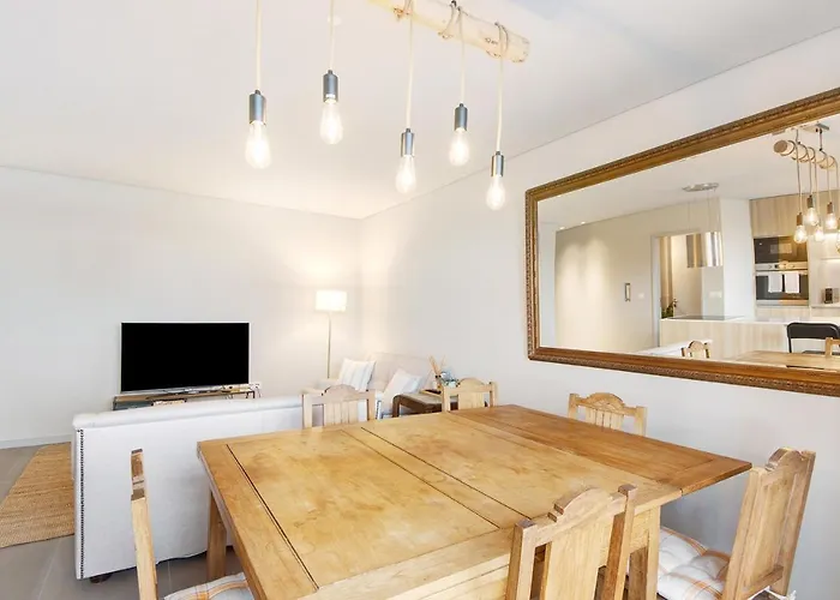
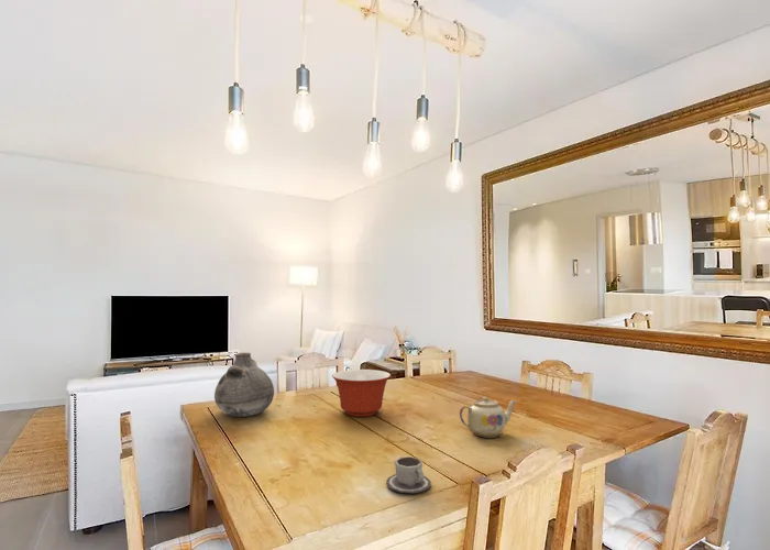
+ vase (244, 383)
+ teapot (487, 415)
+ cup (408, 473)
+ mixing bowl (361, 393)
